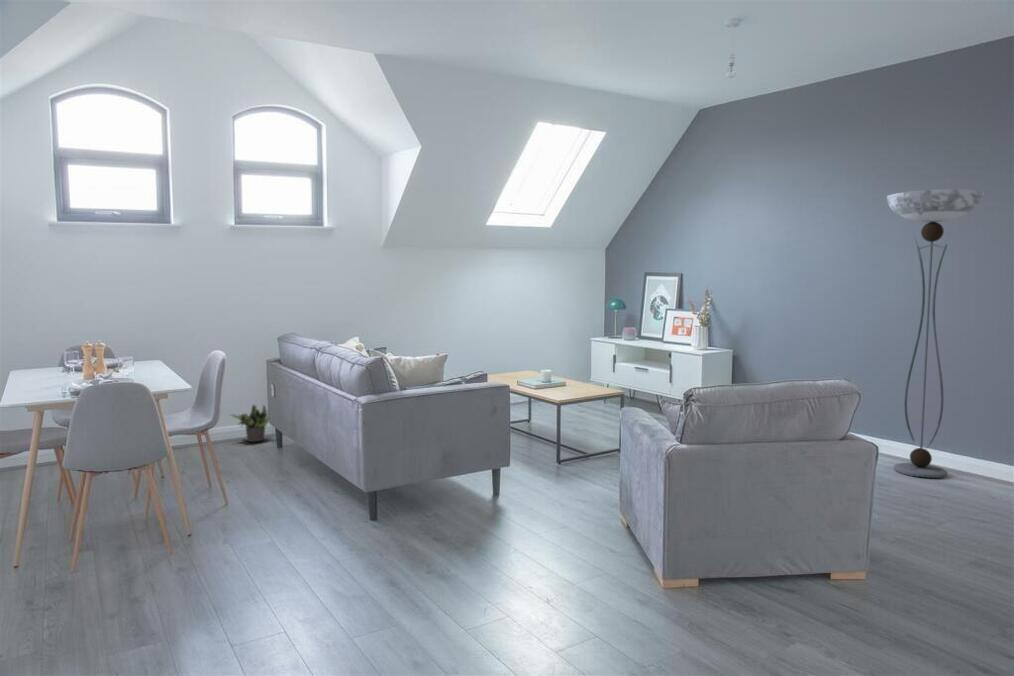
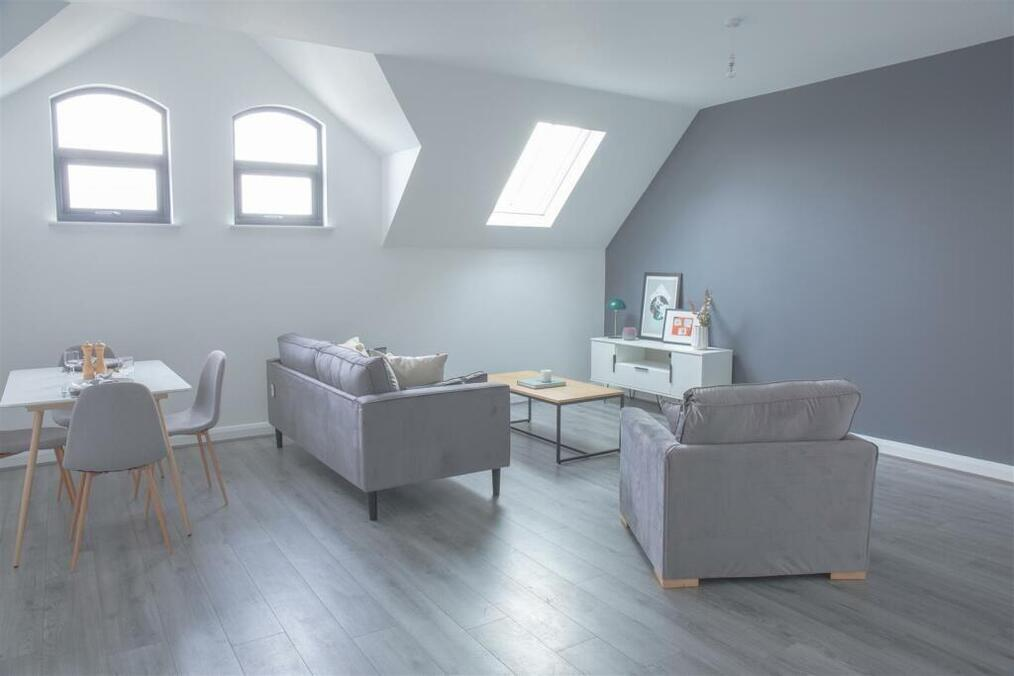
- potted plant (250, 422)
- floor lamp (926, 335)
